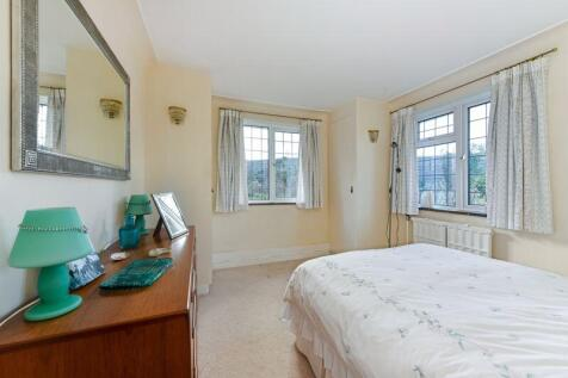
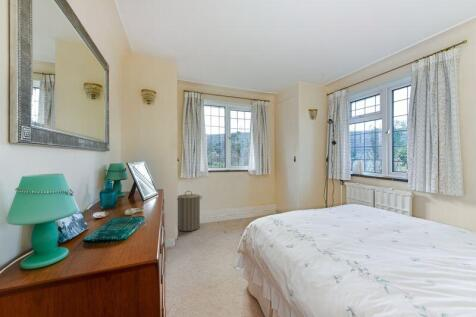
+ laundry hamper (188, 209)
